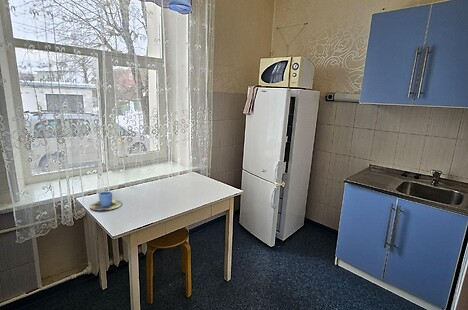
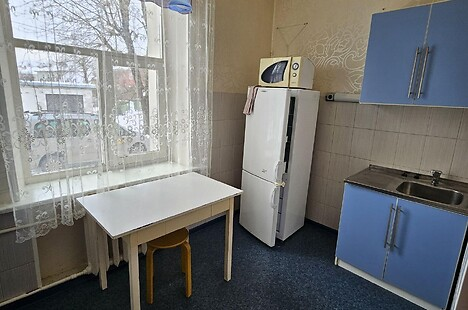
- cup (106, 199)
